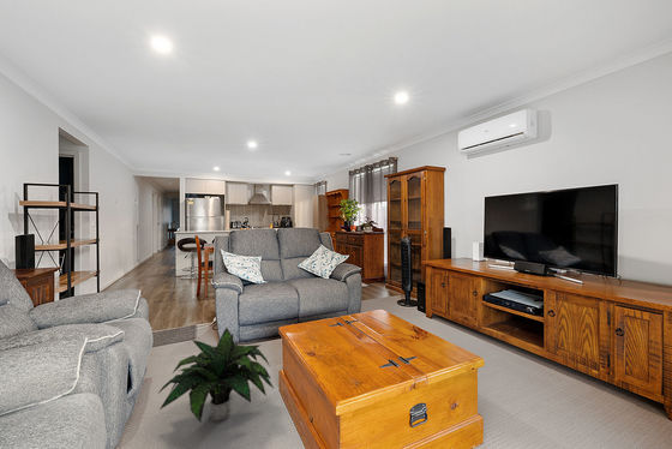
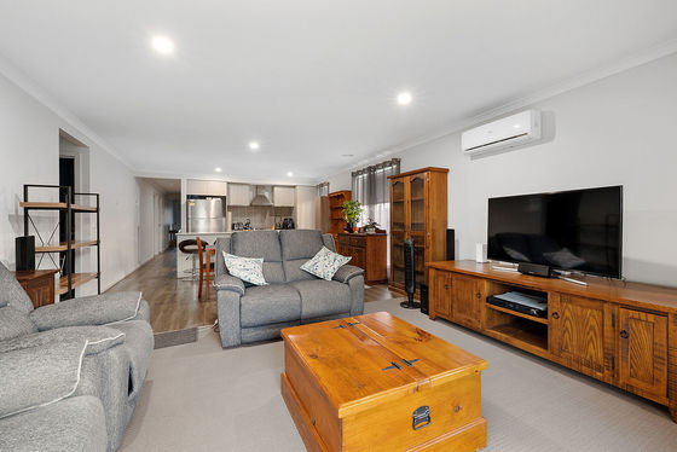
- potted plant (218, 375)
